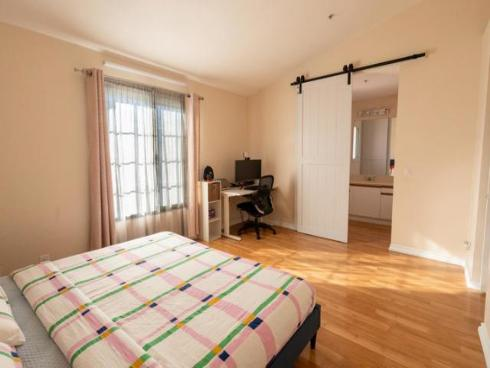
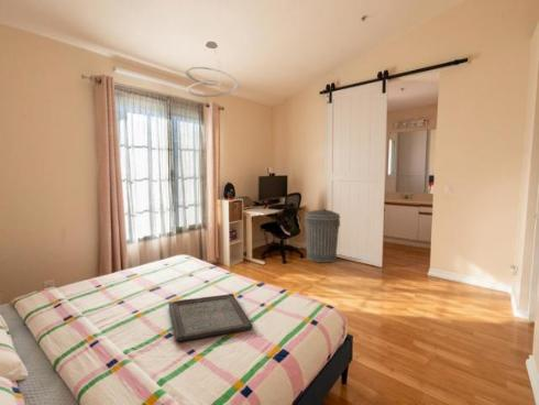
+ trash can (321, 233)
+ serving tray (207, 314)
+ ceiling light fixture (211, 68)
